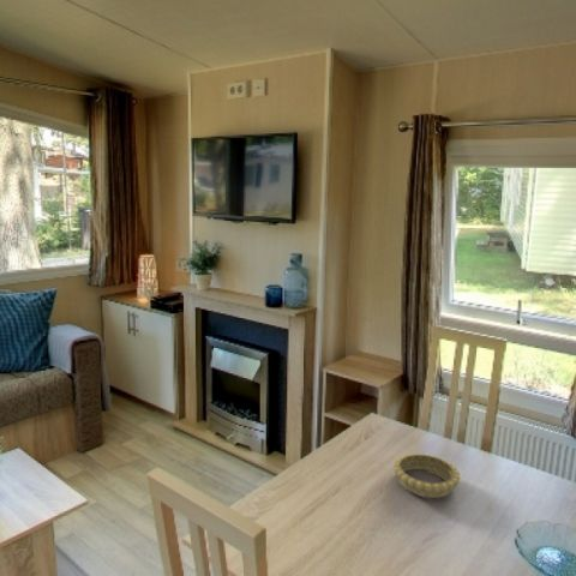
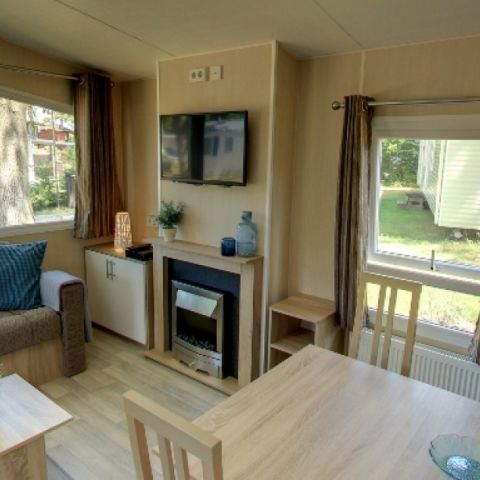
- decorative bowl (427, 472)
